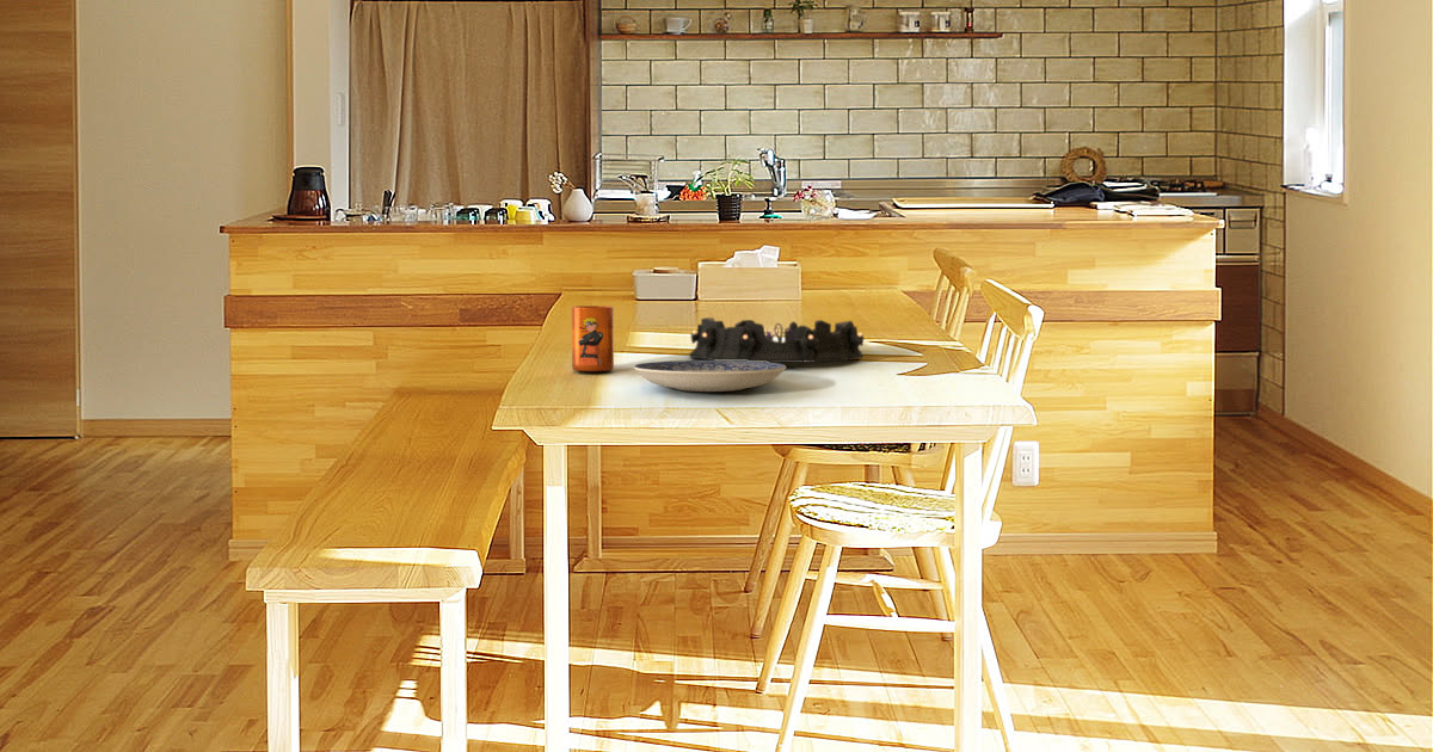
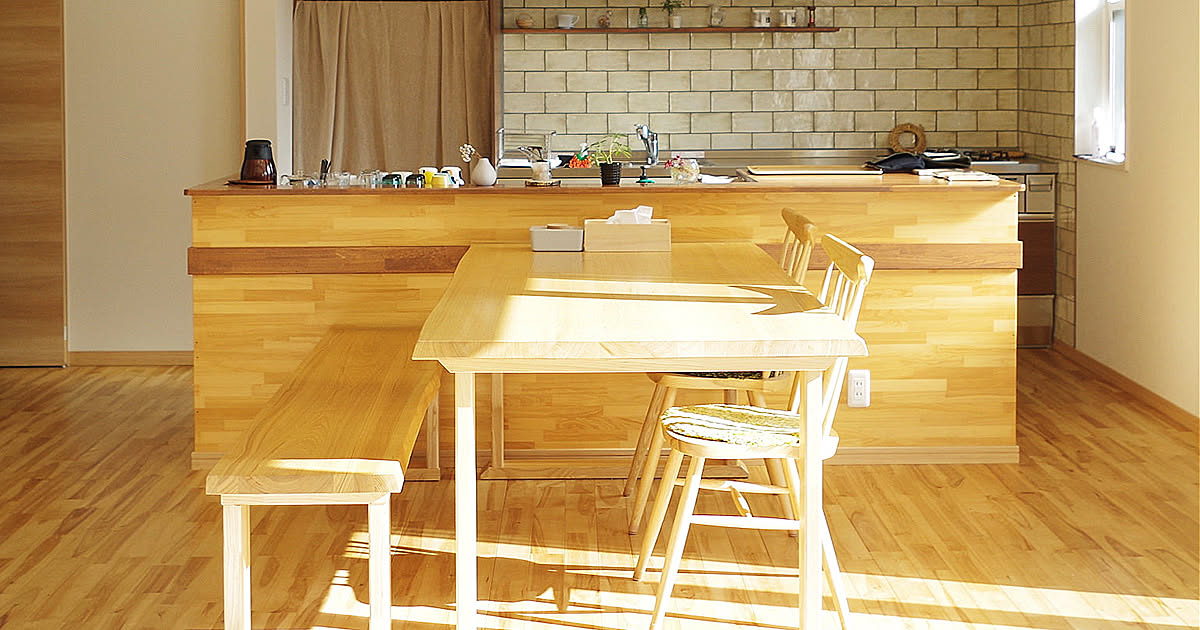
- mug (595, 337)
- decorative bowl (777, 337)
- plate (709, 376)
